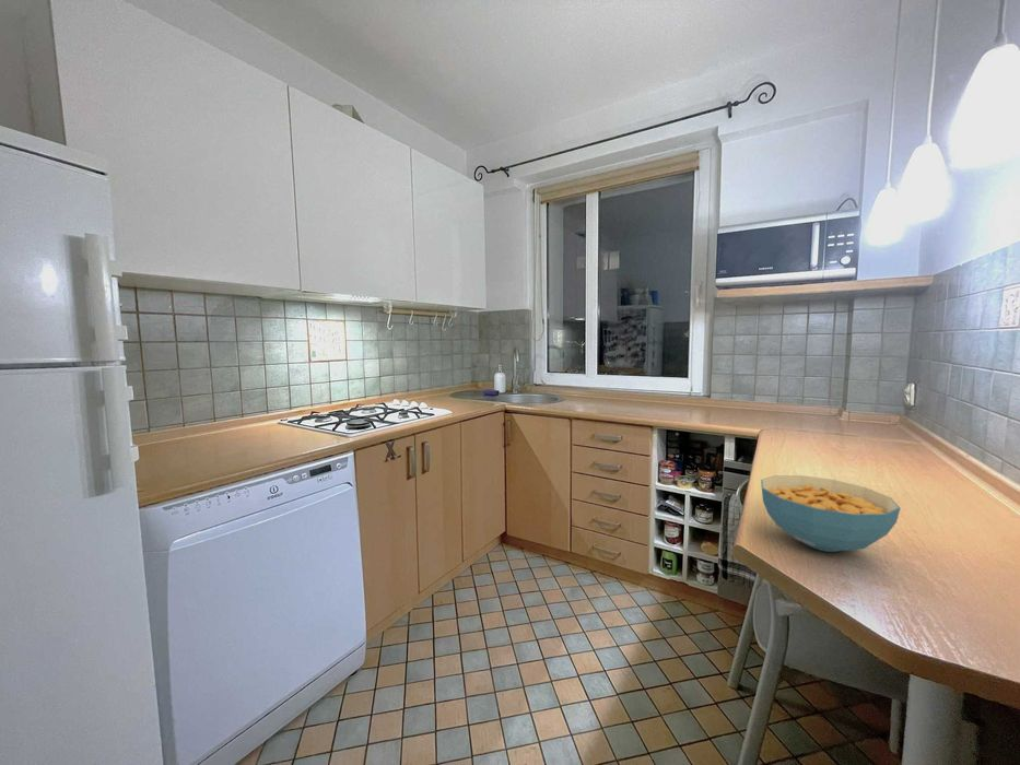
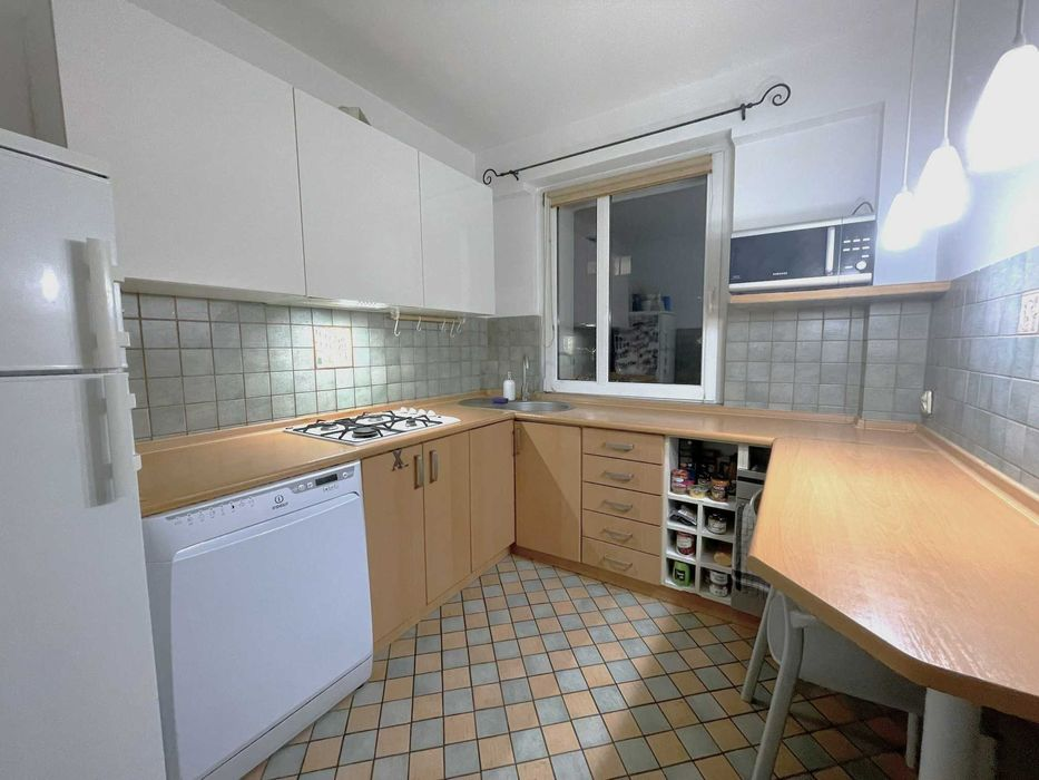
- cereal bowl (822, 518)
